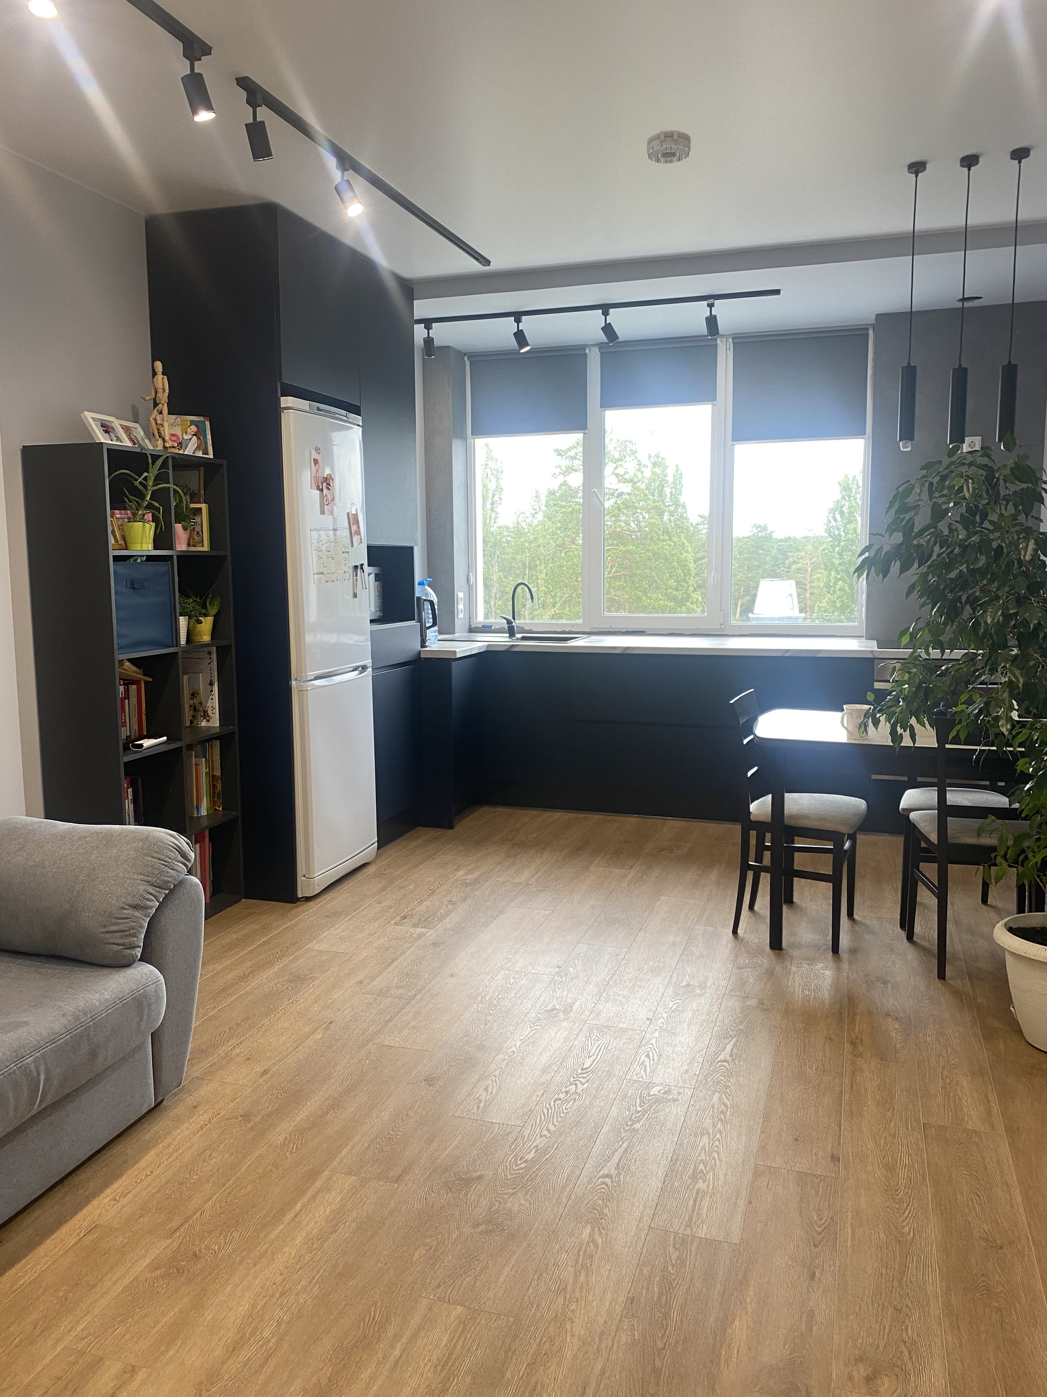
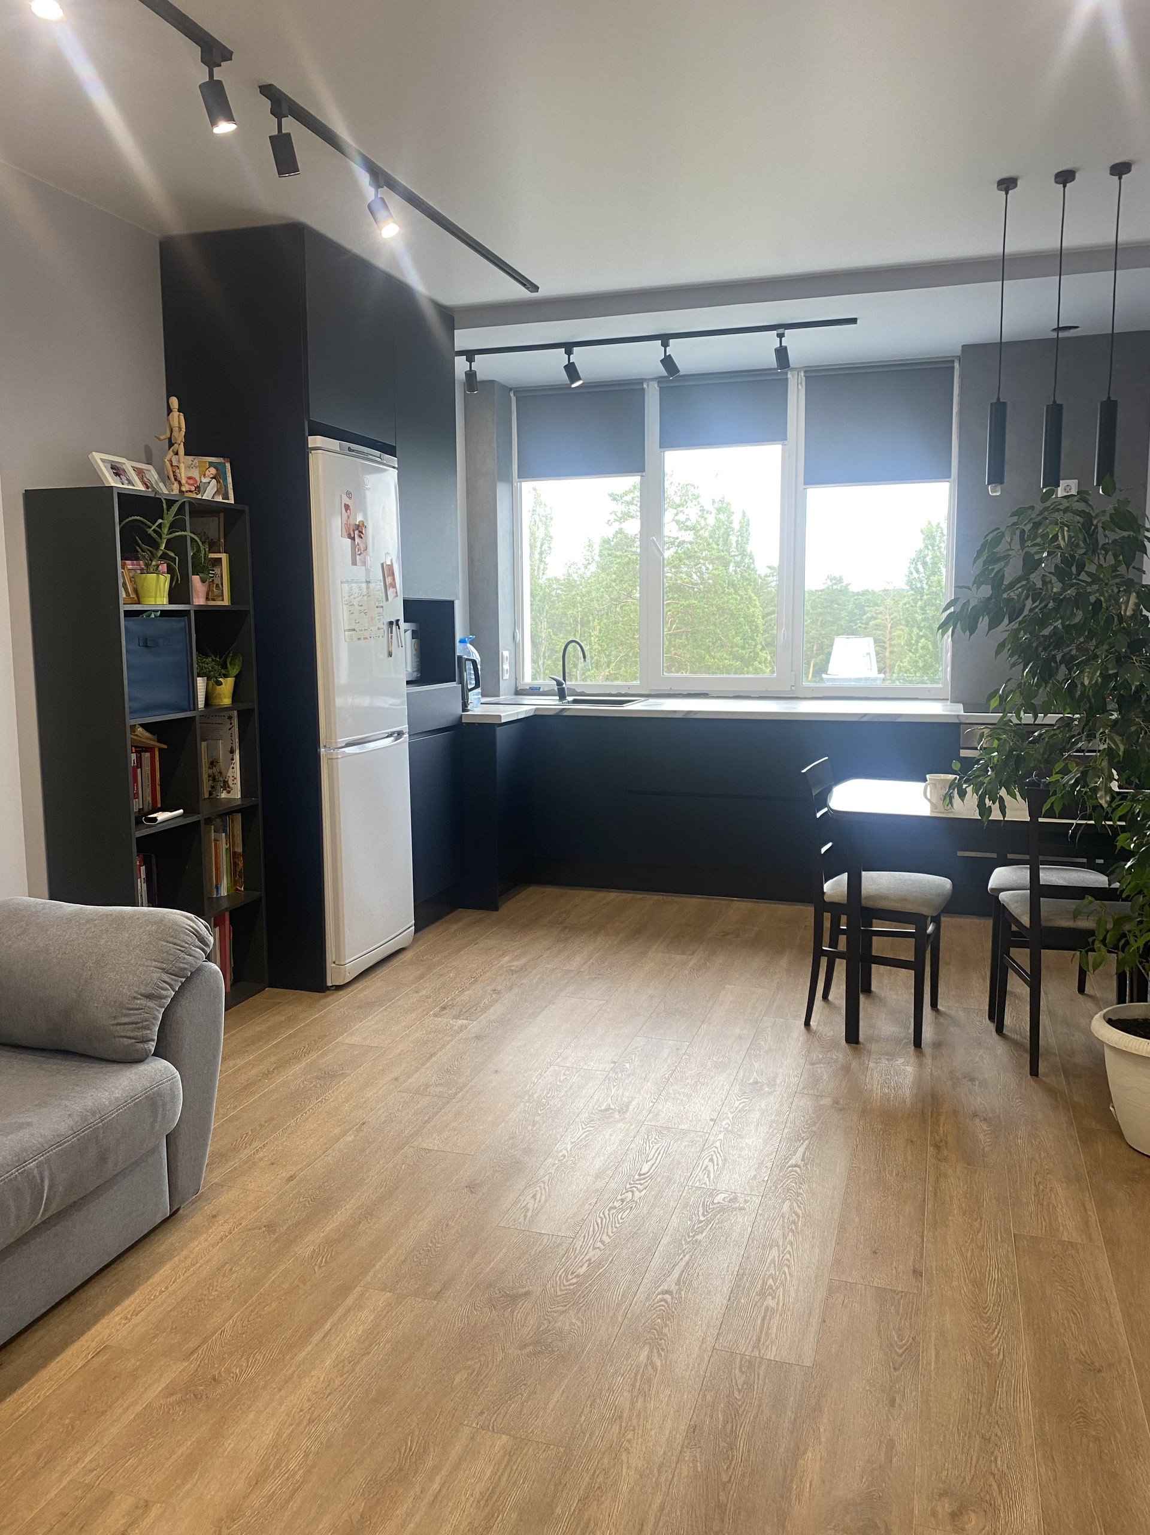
- smoke detector (669, 146)
